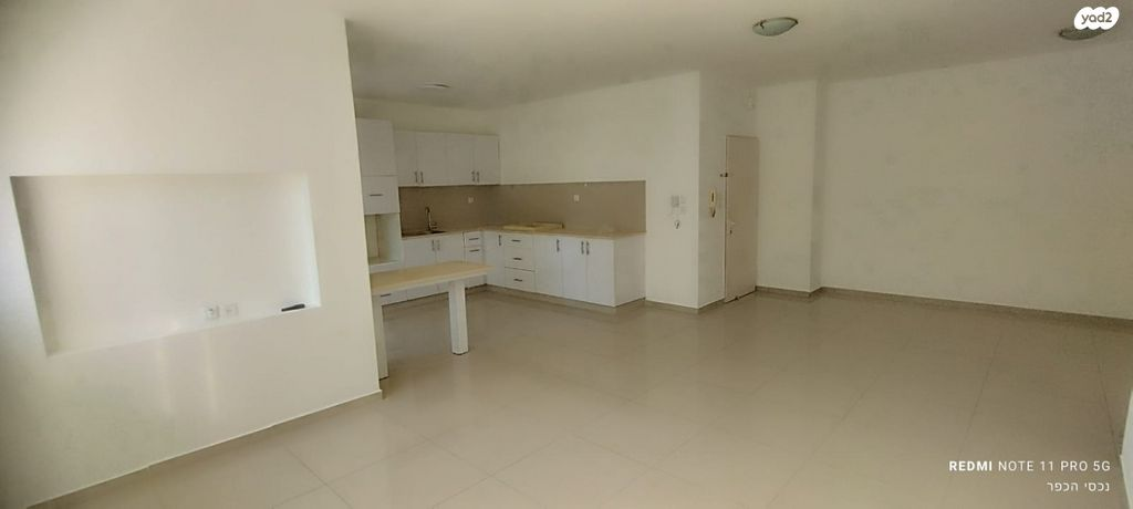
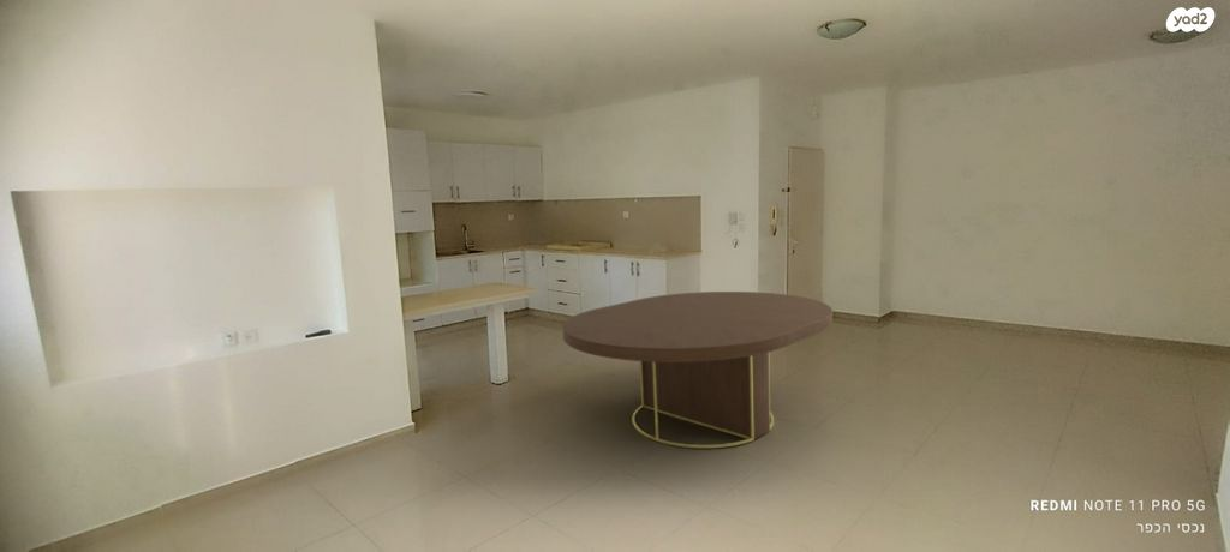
+ dining table (700, 366)
